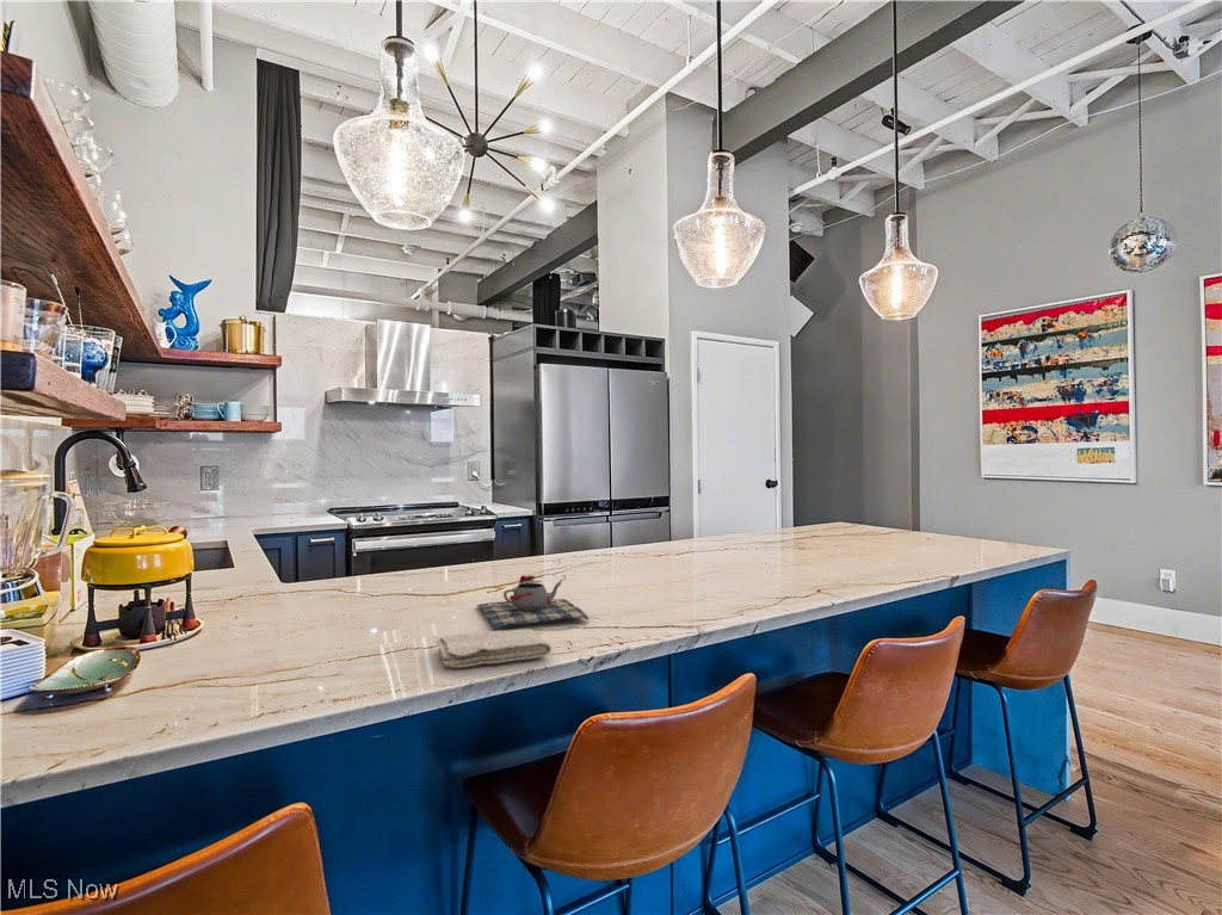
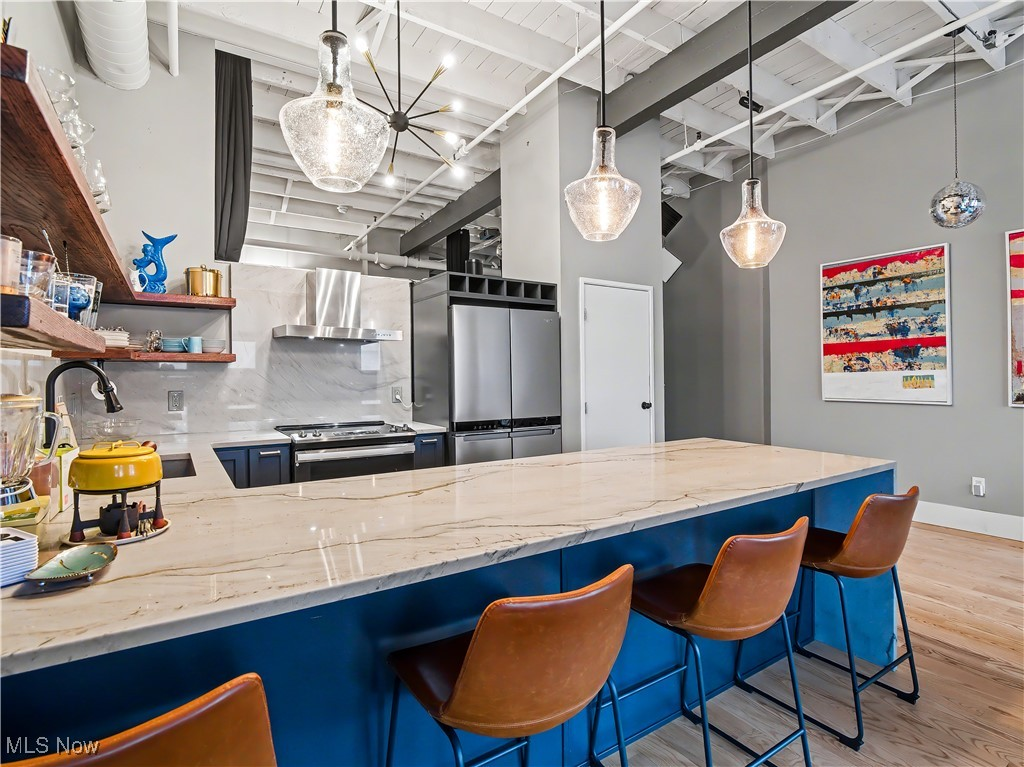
- washcloth (492, 645)
- teapot (530, 594)
